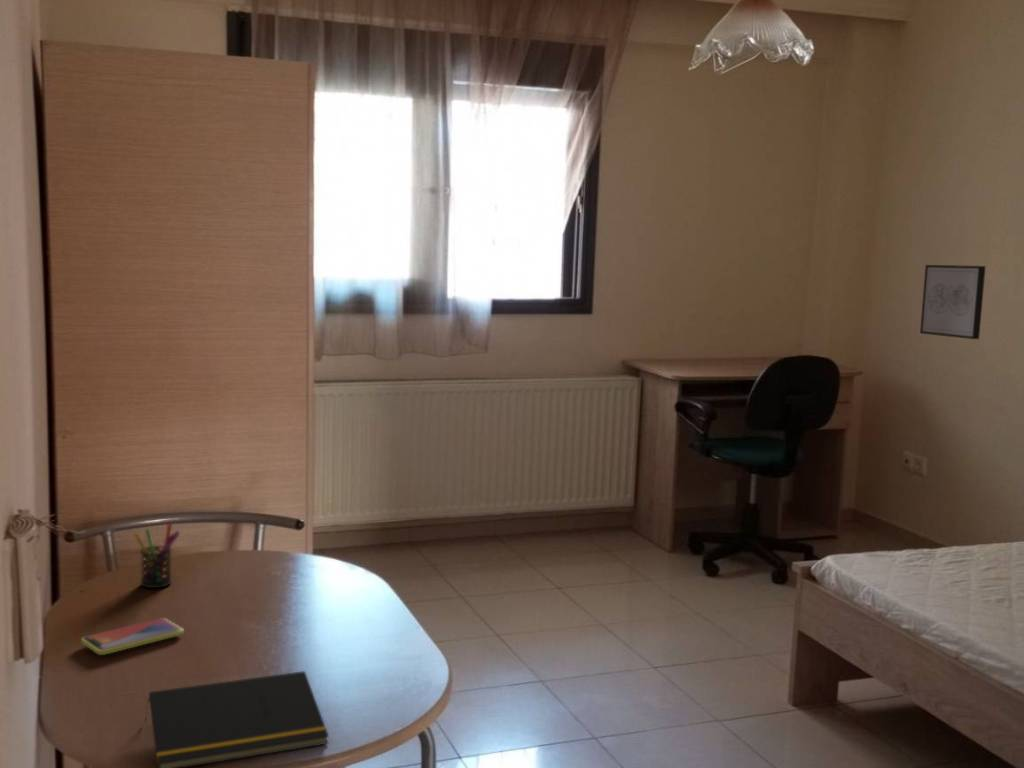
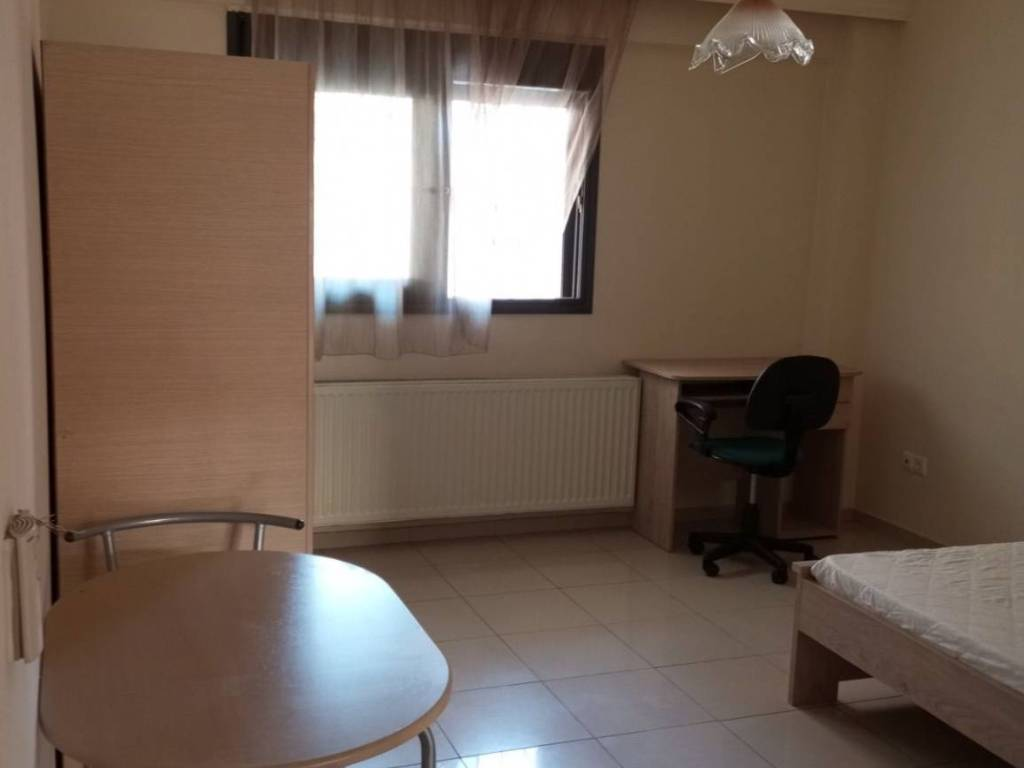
- smartphone (133, 636)
- notepad (237, 717)
- pen holder (157, 553)
- wall art (951, 301)
